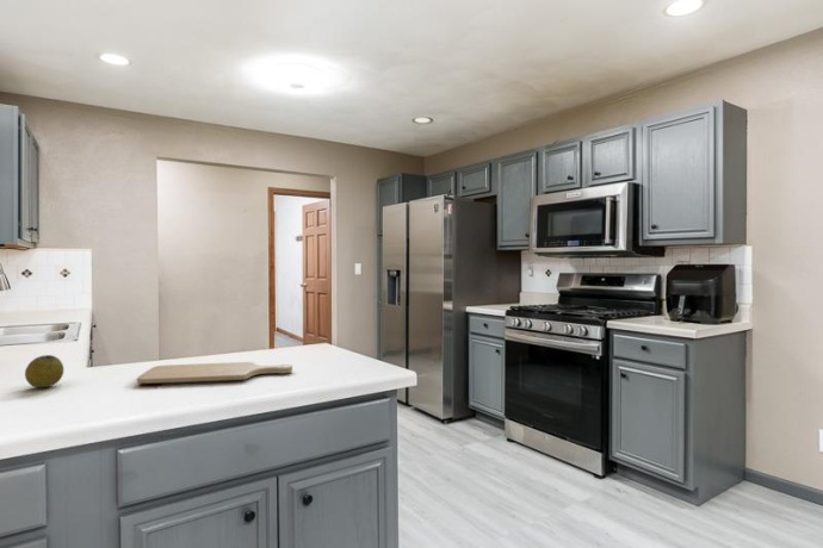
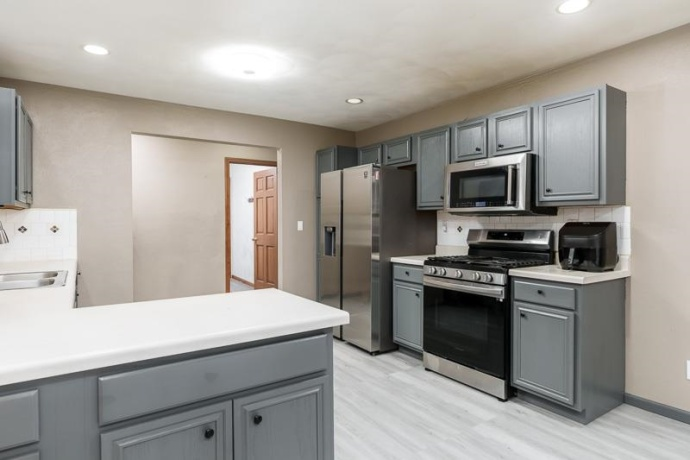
- fruit (44, 370)
- chopping board (221, 370)
